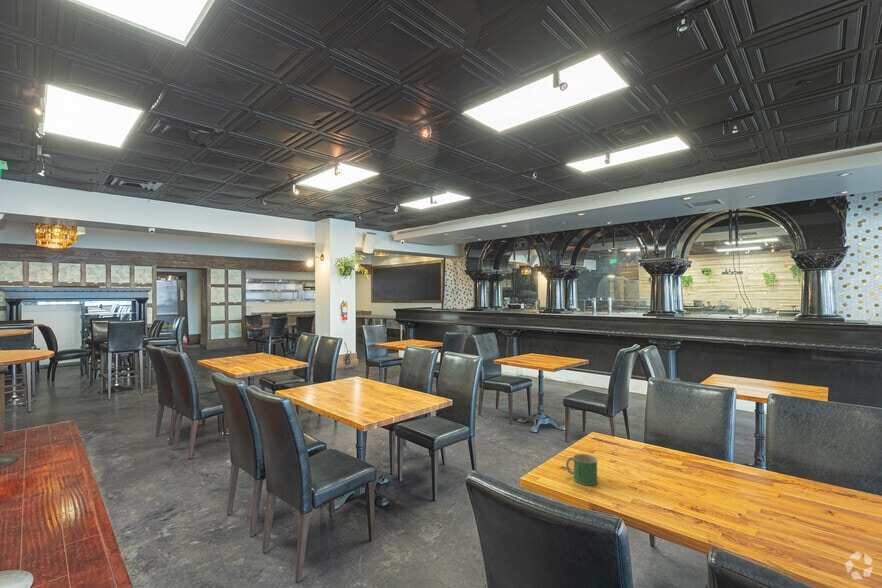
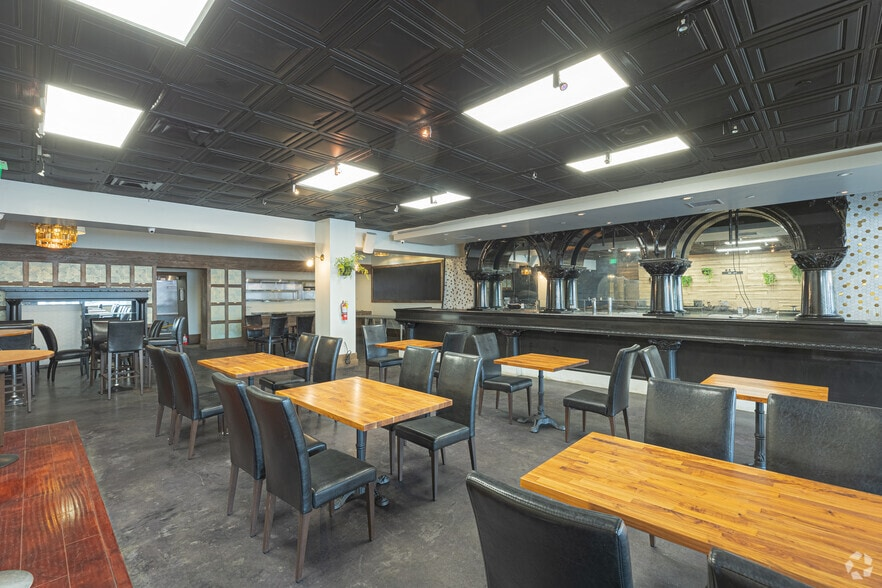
- mug (581, 468)
